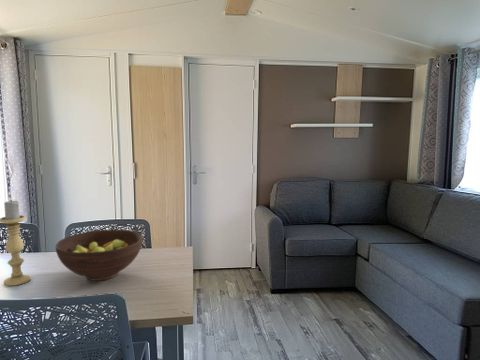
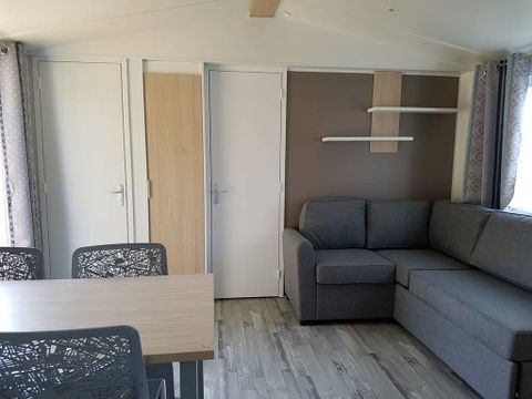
- fruit bowl (101, 257)
- candle holder (14, 240)
